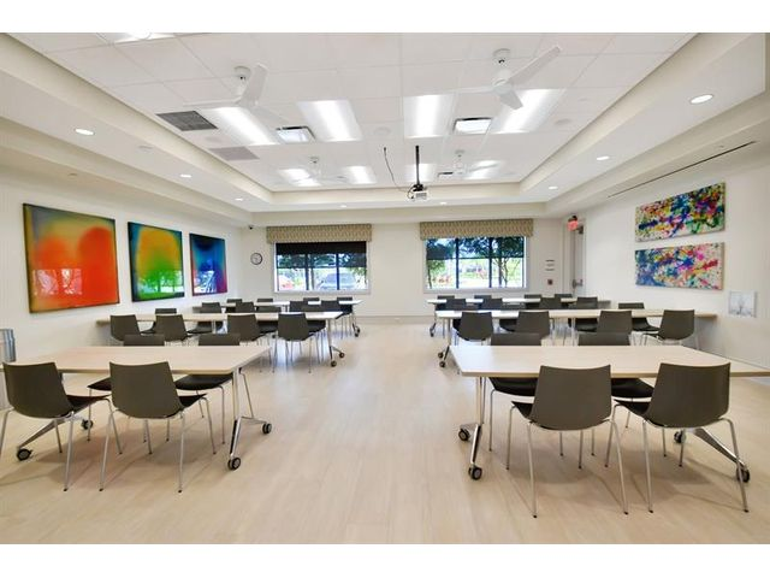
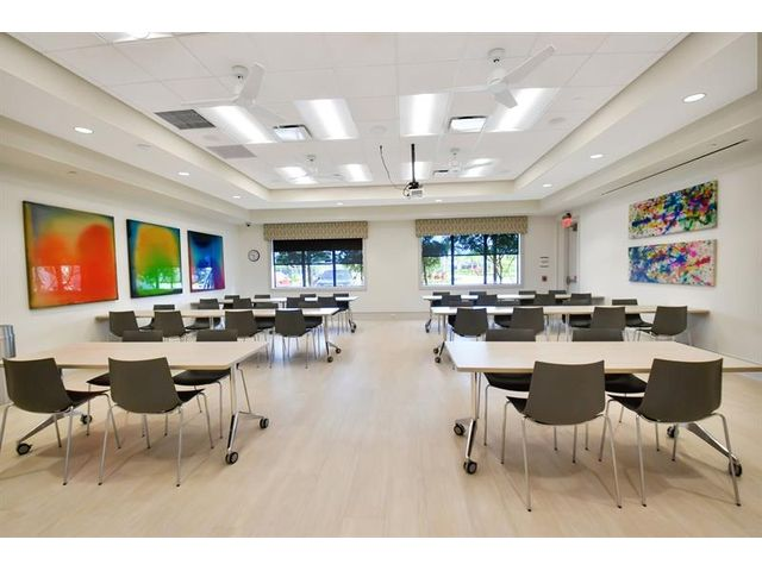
- wall art (741, 303)
